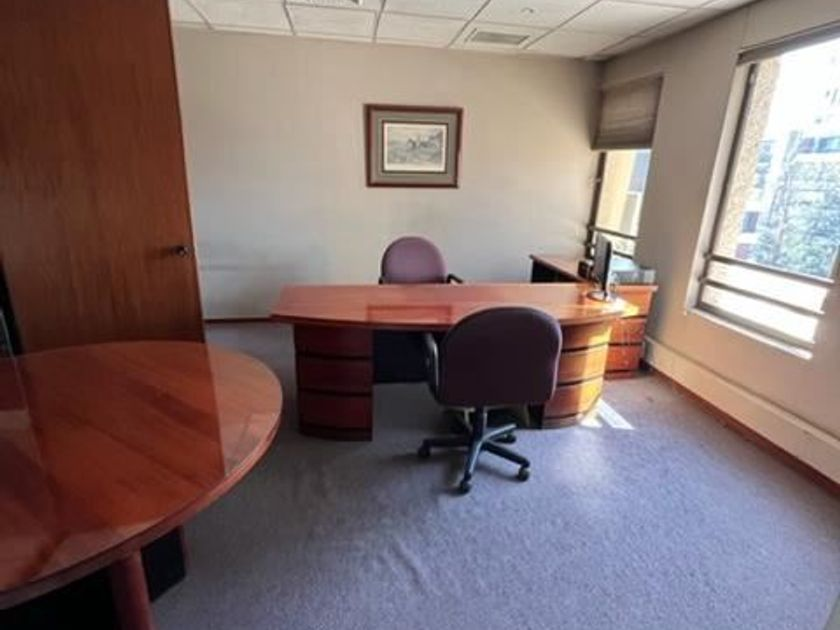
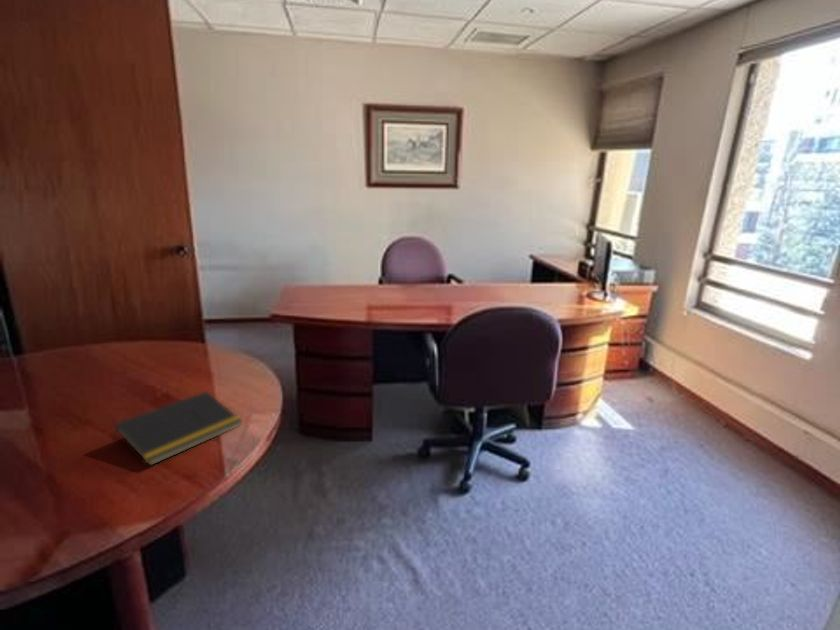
+ notepad (181, 424)
